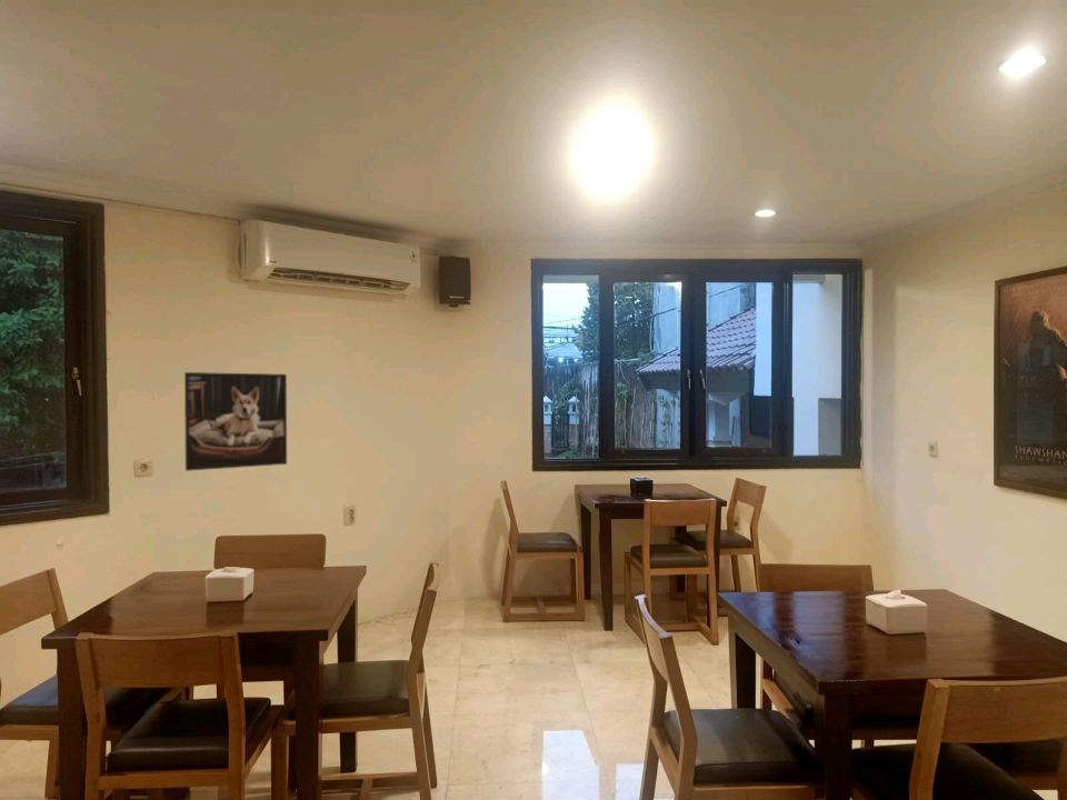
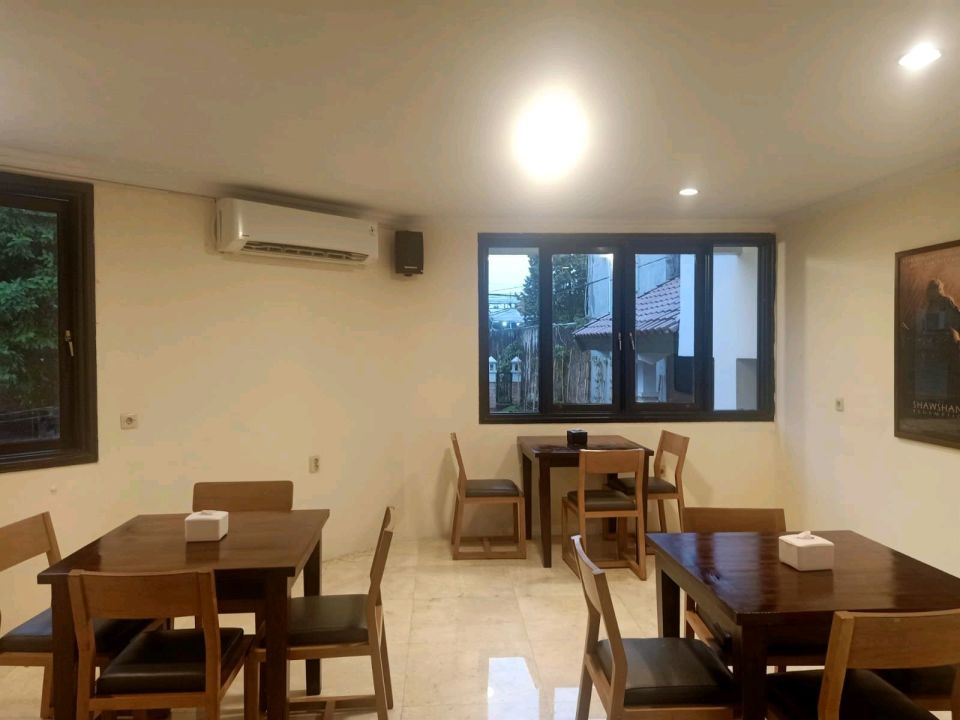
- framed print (238, 420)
